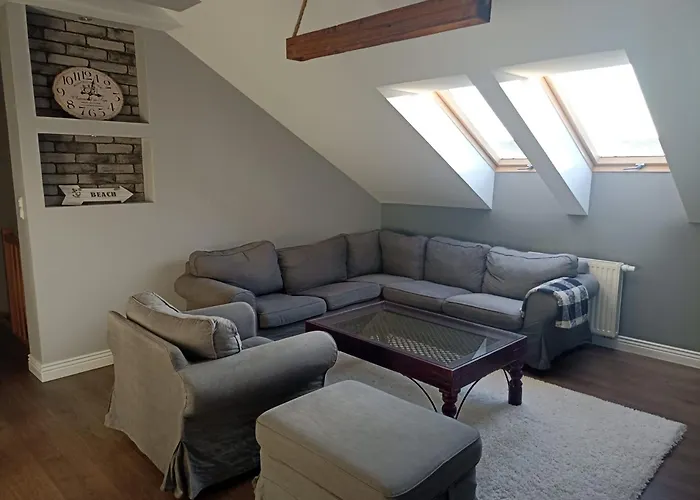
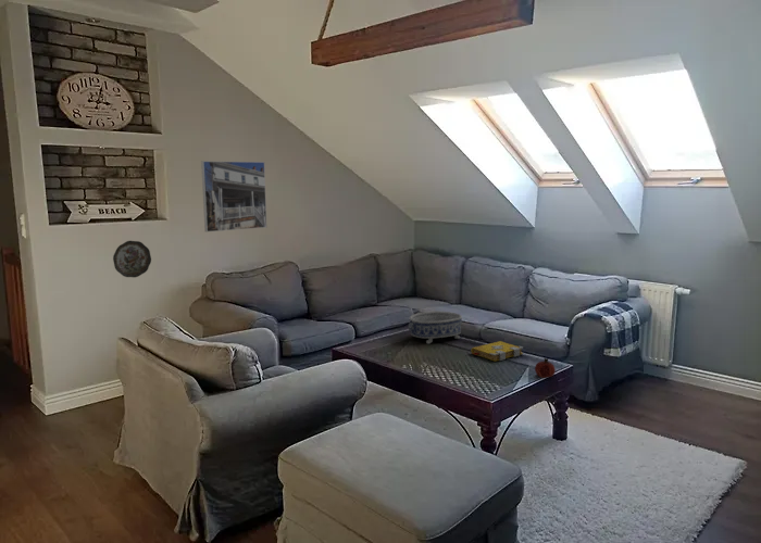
+ decorative bowl (435, 326)
+ spell book (496, 351)
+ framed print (235, 195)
+ decorative plate (132, 258)
+ fruit (545, 366)
